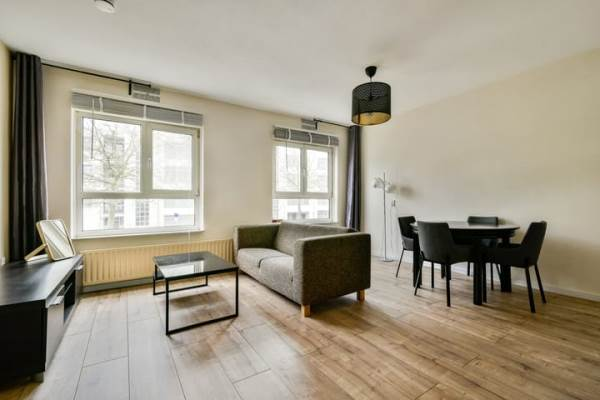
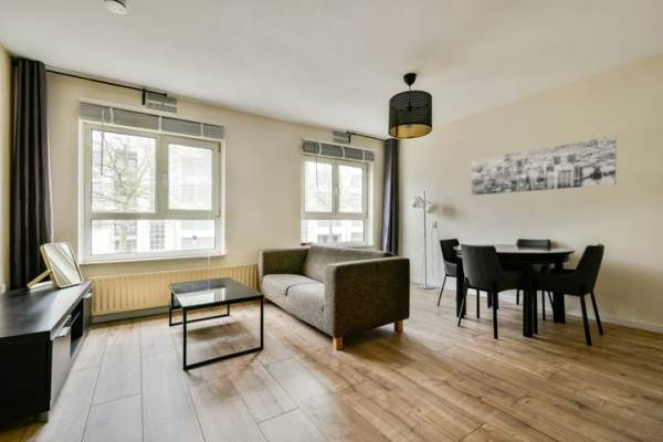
+ wall art (532, 170)
